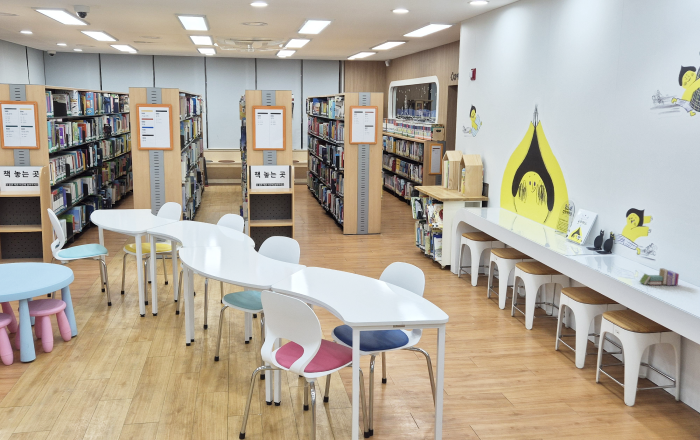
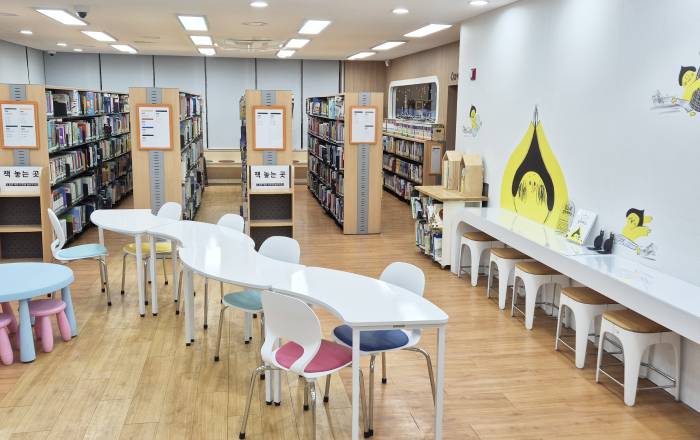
- book (659, 276)
